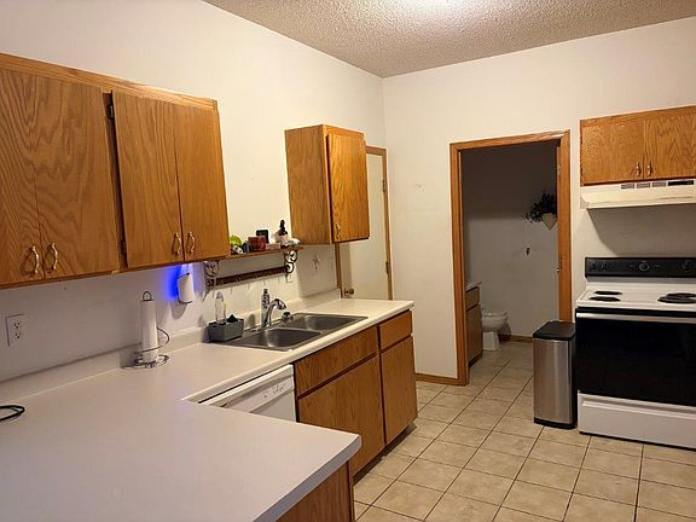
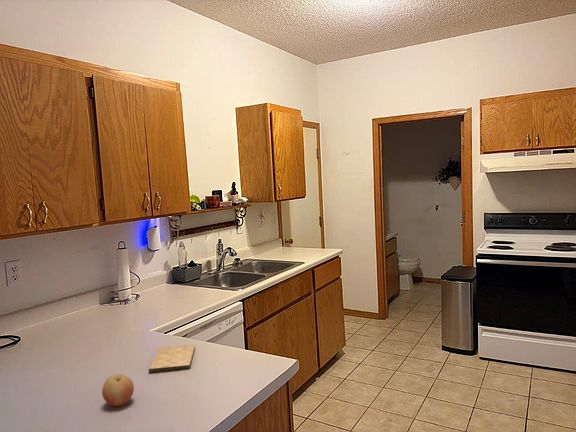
+ cutting board (173, 357)
+ fruit (118, 389)
